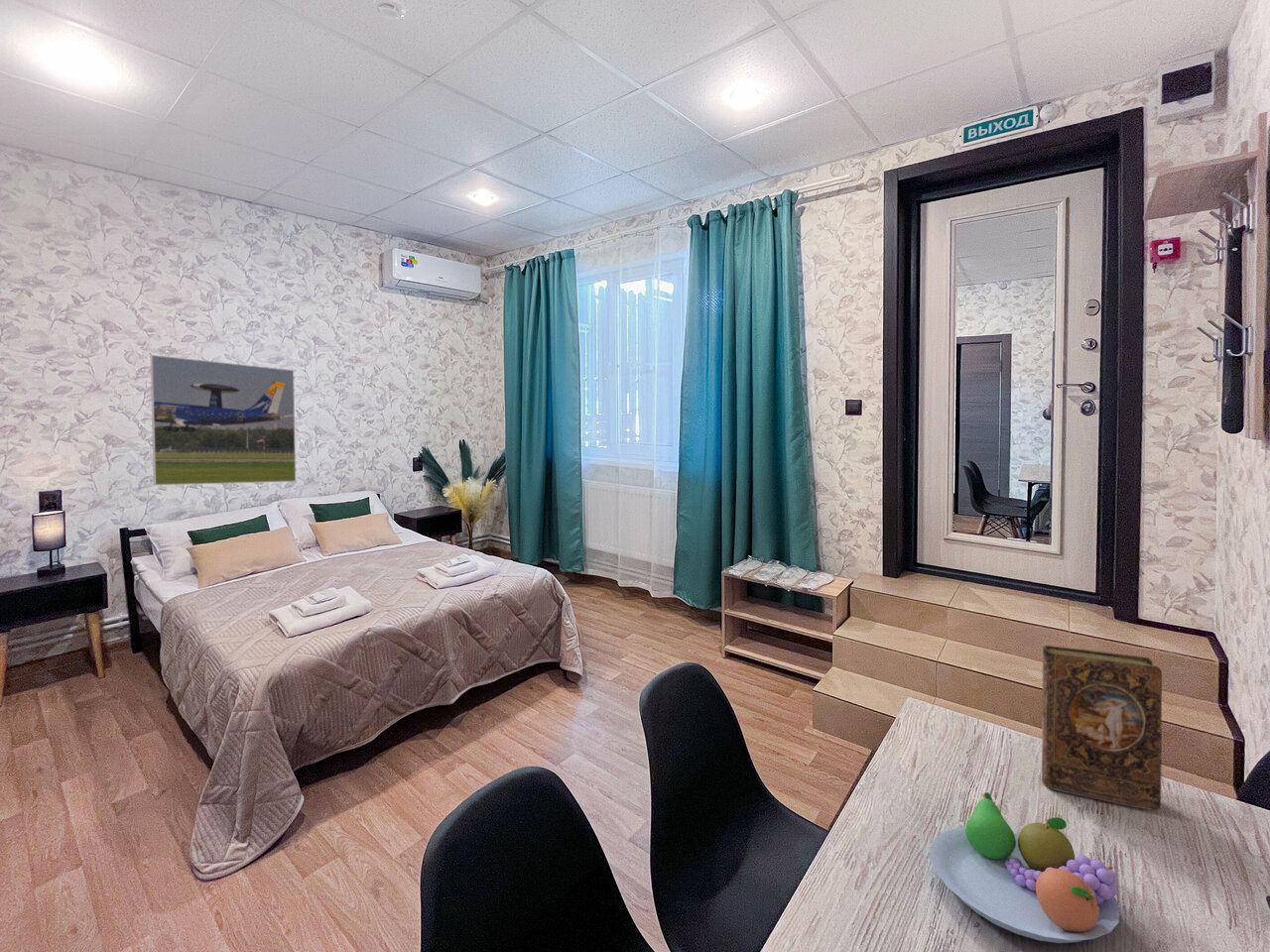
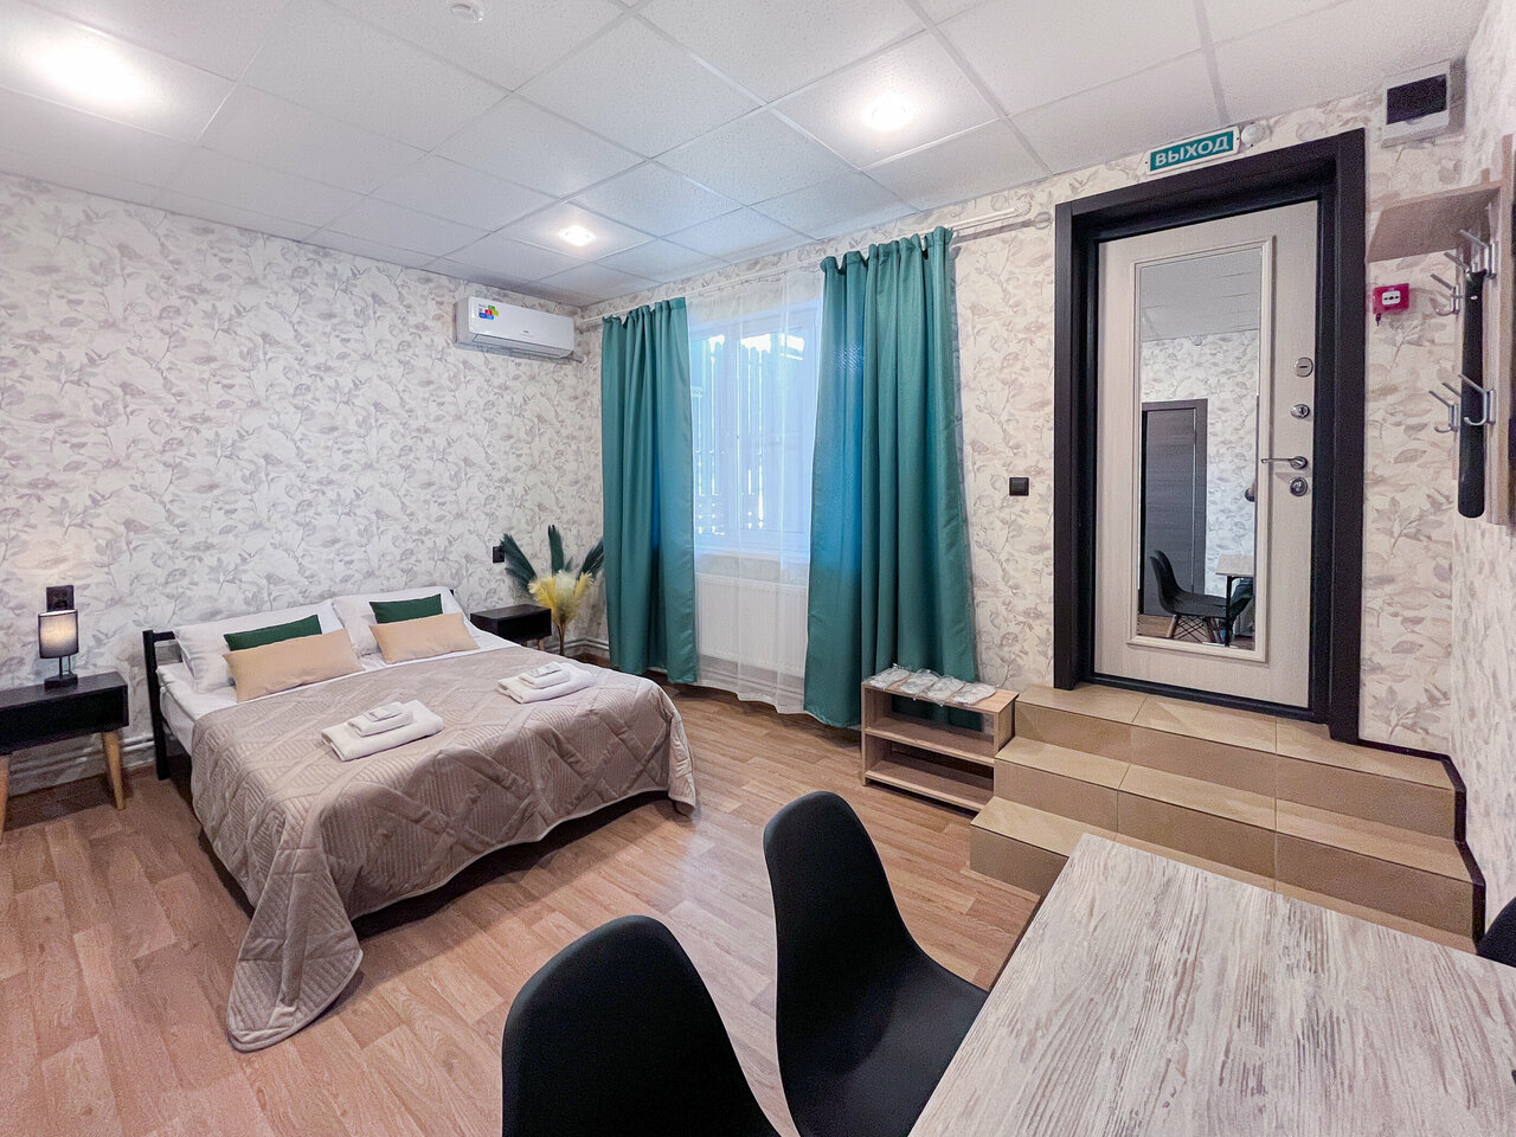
- book (1097, 723)
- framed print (228, 423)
- fruit bowl (1017, 856)
